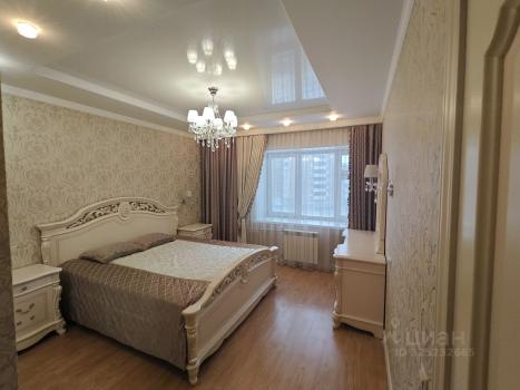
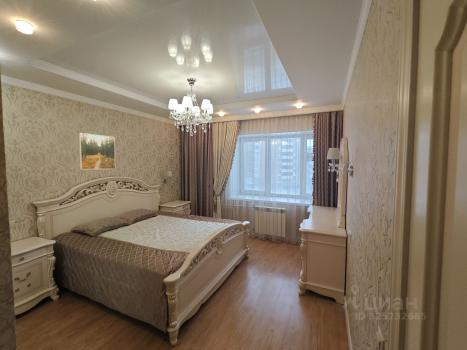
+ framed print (98, 152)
